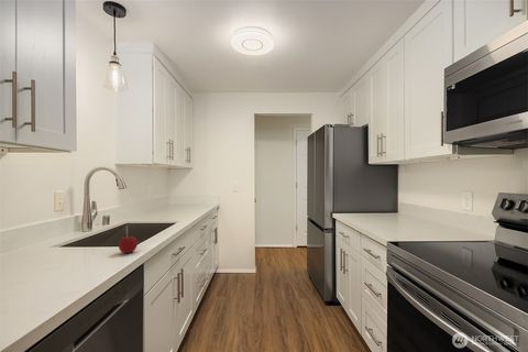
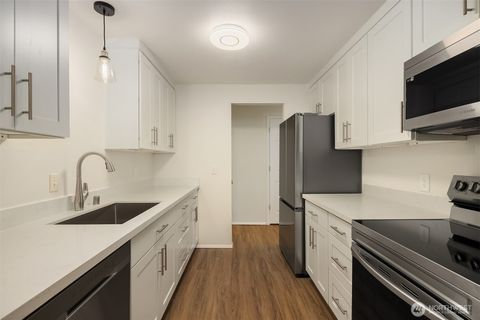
- apple (128, 243)
